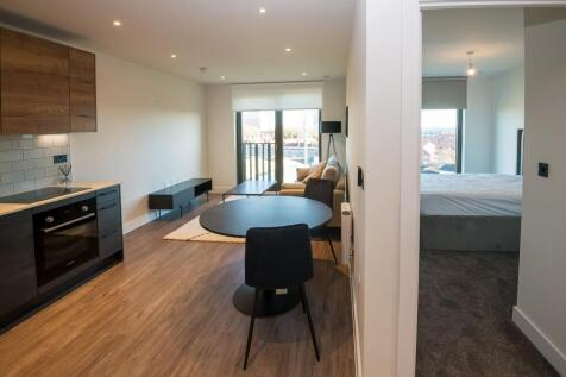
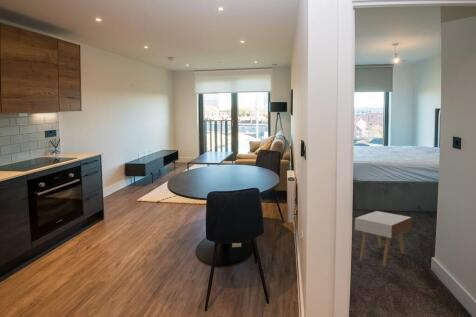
+ nightstand (382, 235)
